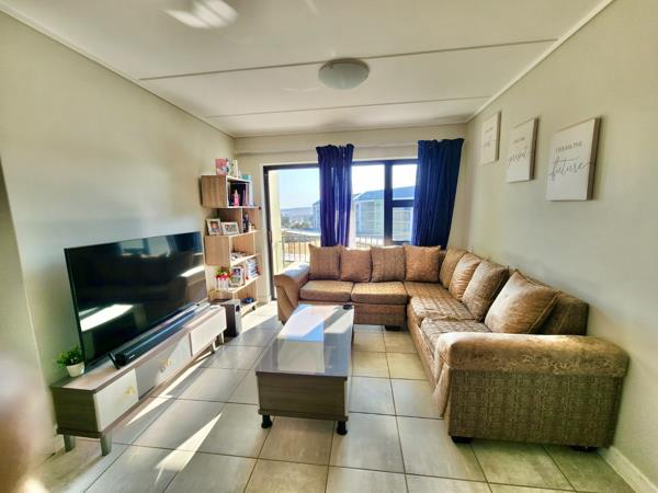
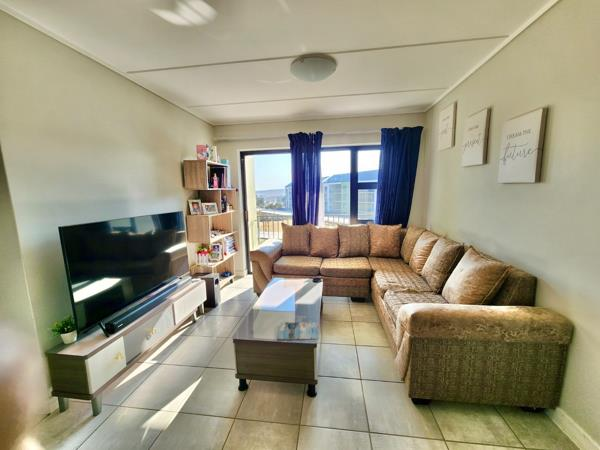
+ magazine (298, 330)
